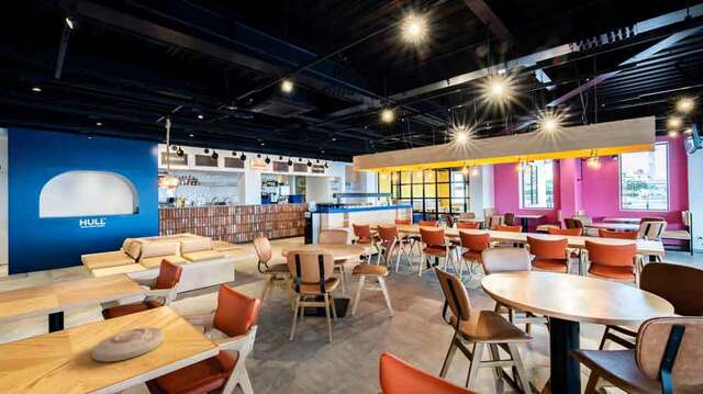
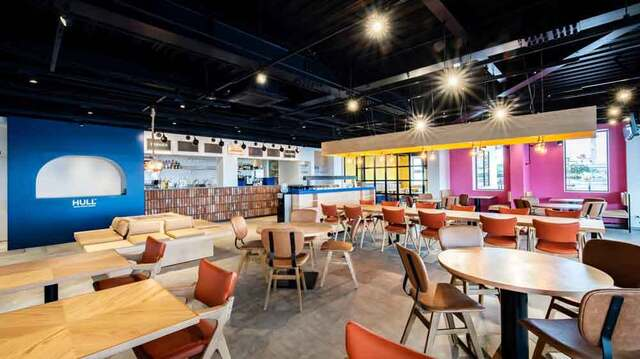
- plate (130, 340)
